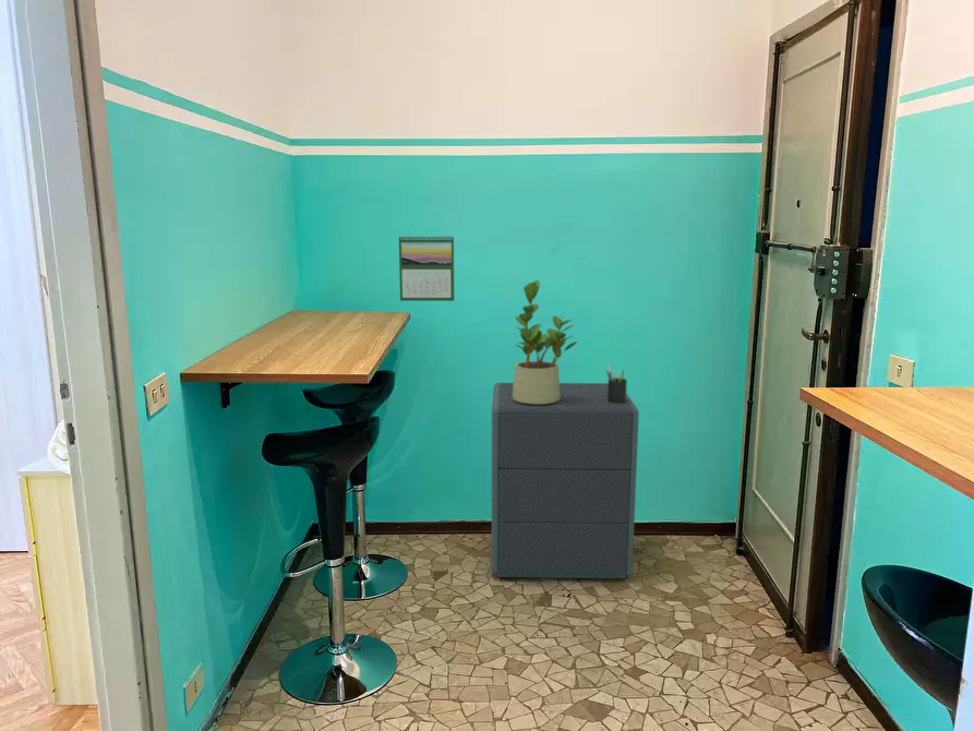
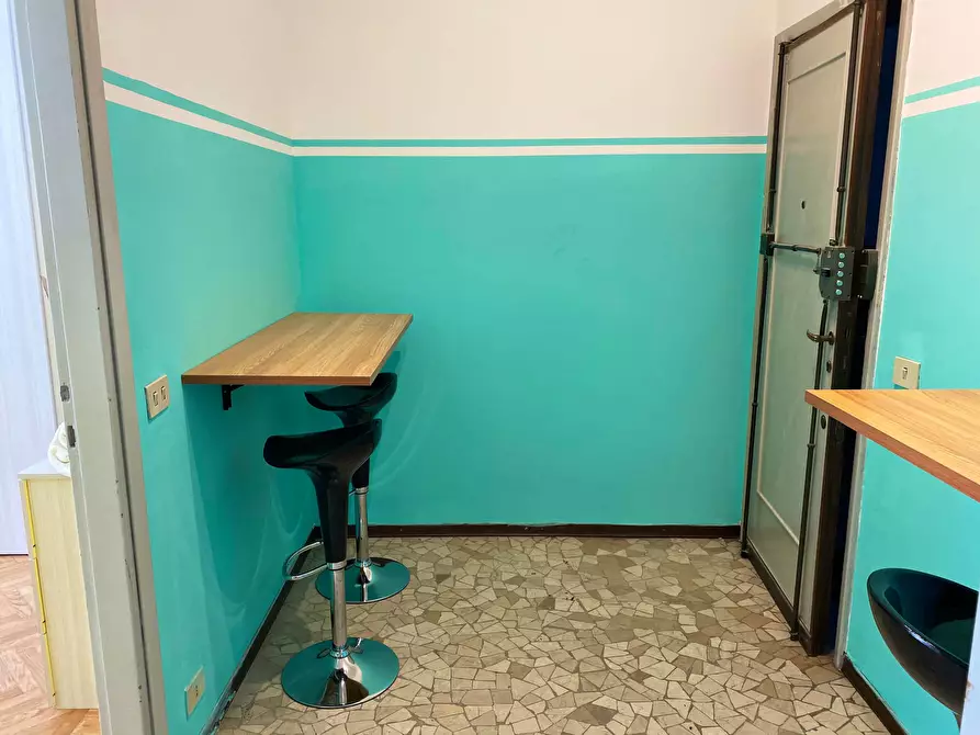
- filing cabinet (558, 476)
- pen holder (616, 383)
- potted plant (544, 340)
- calendar (426, 267)
